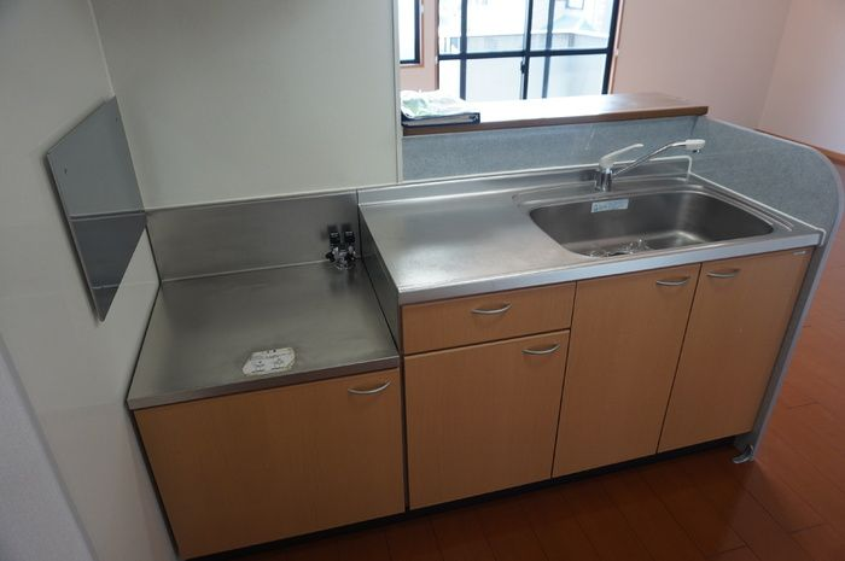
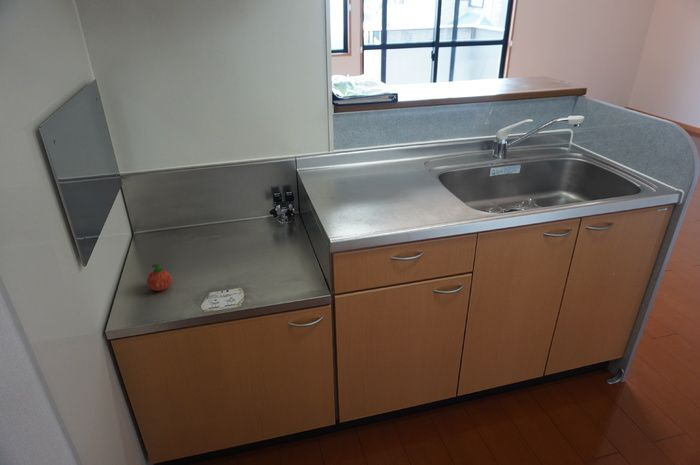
+ apple (158, 277)
